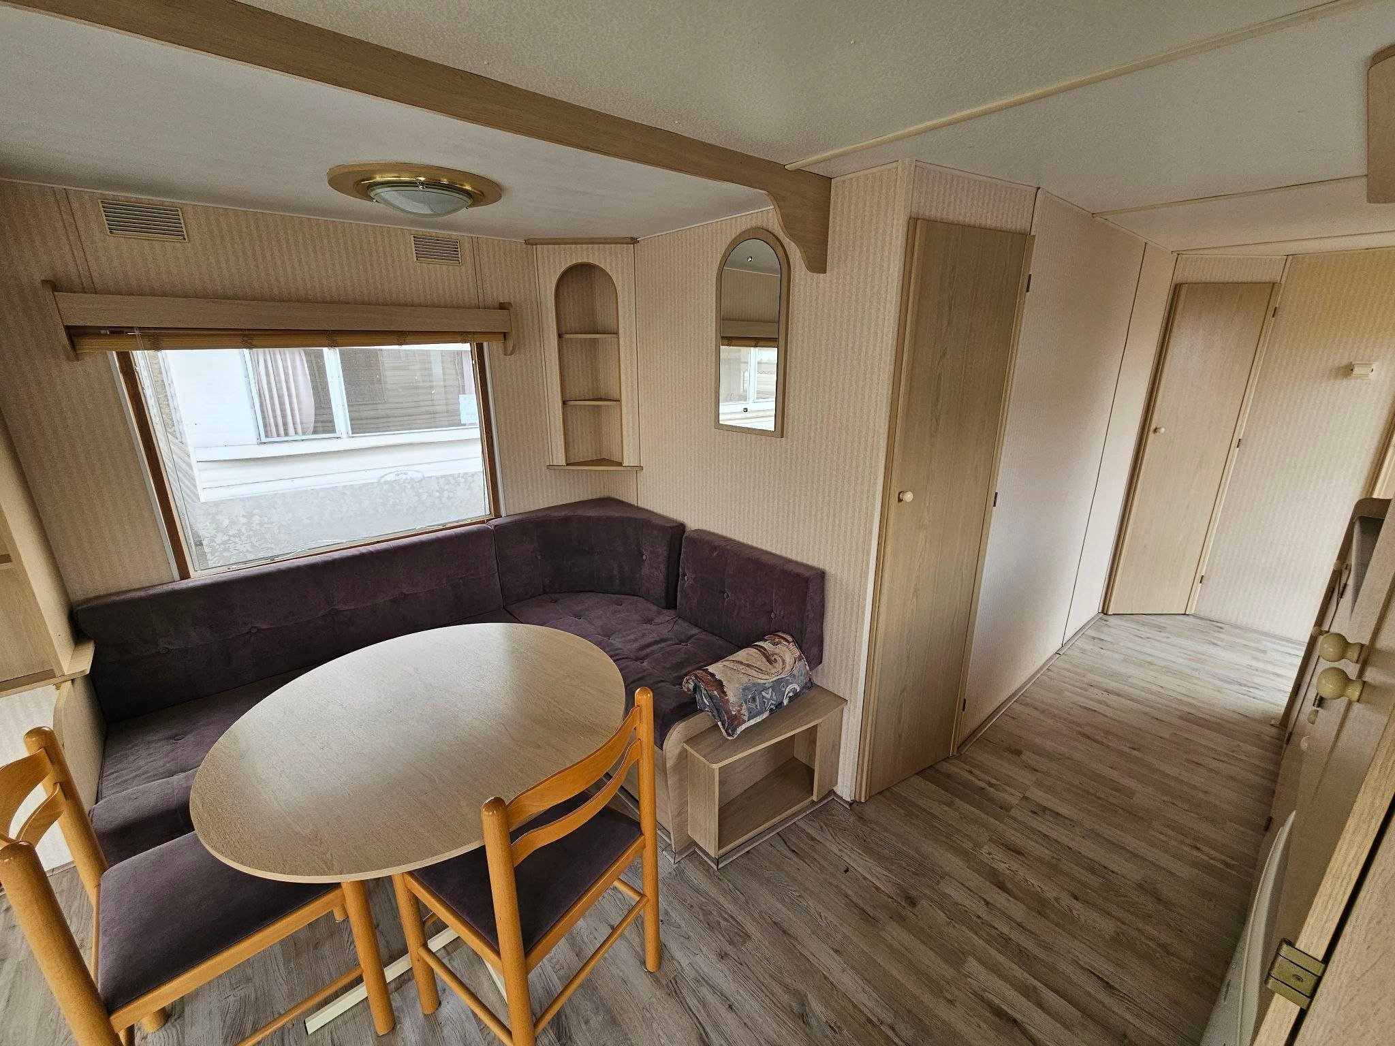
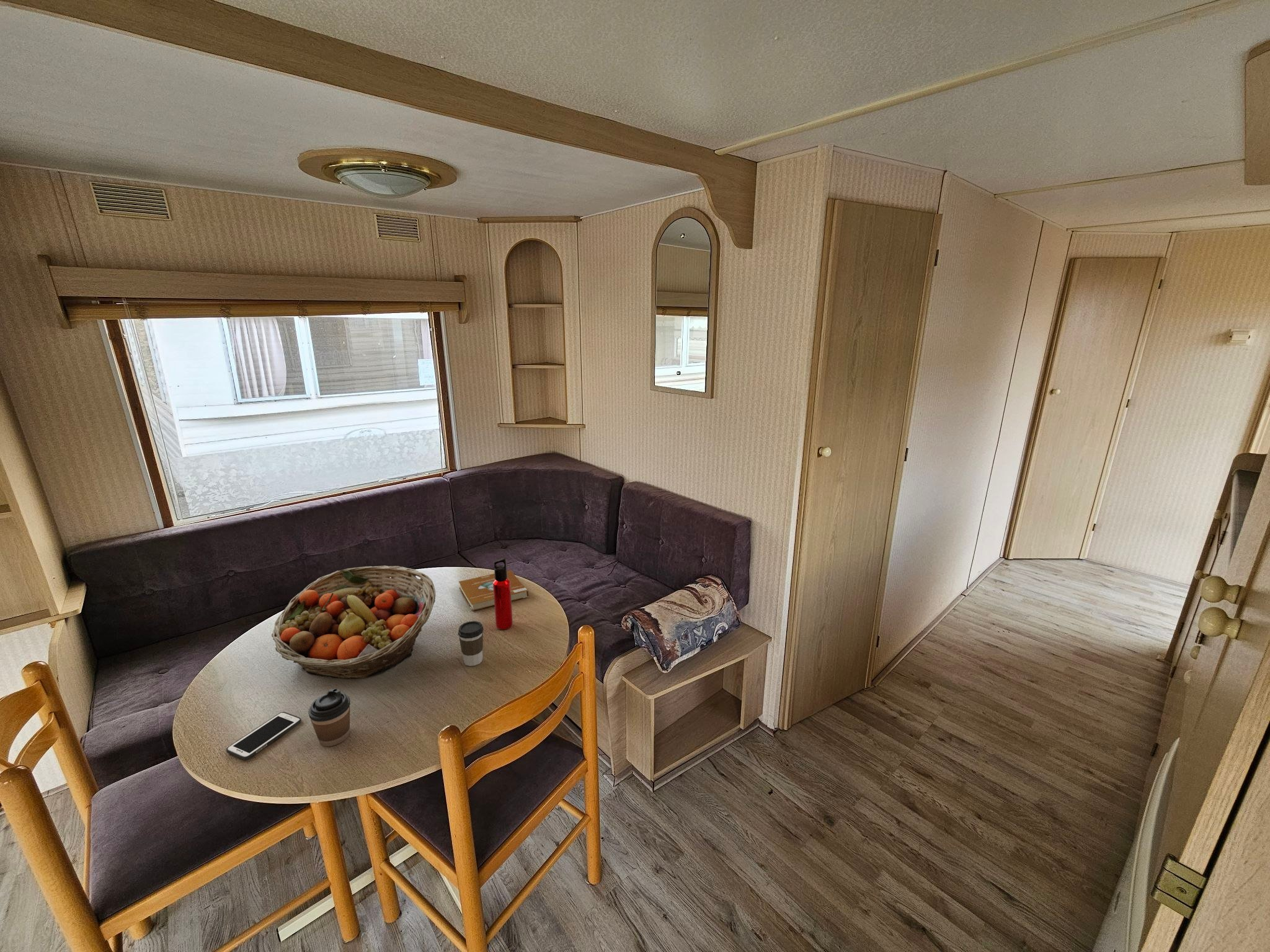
+ coffee cup (472, 643)
+ book (492, 589)
+ fruit basket (358, 620)
+ coffee cup (331, 716)
+ water bottle (502, 593)
+ cell phone (265, 734)
